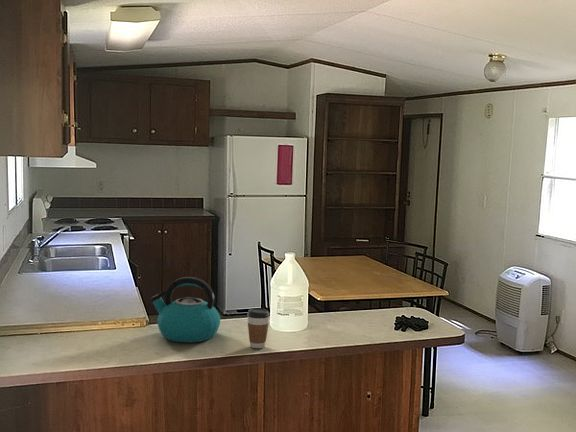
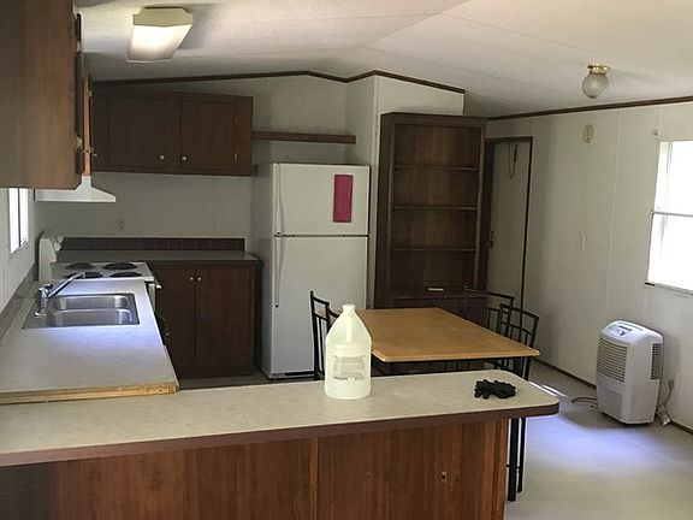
- kettle (184, 306)
- coffee cup (258, 328)
